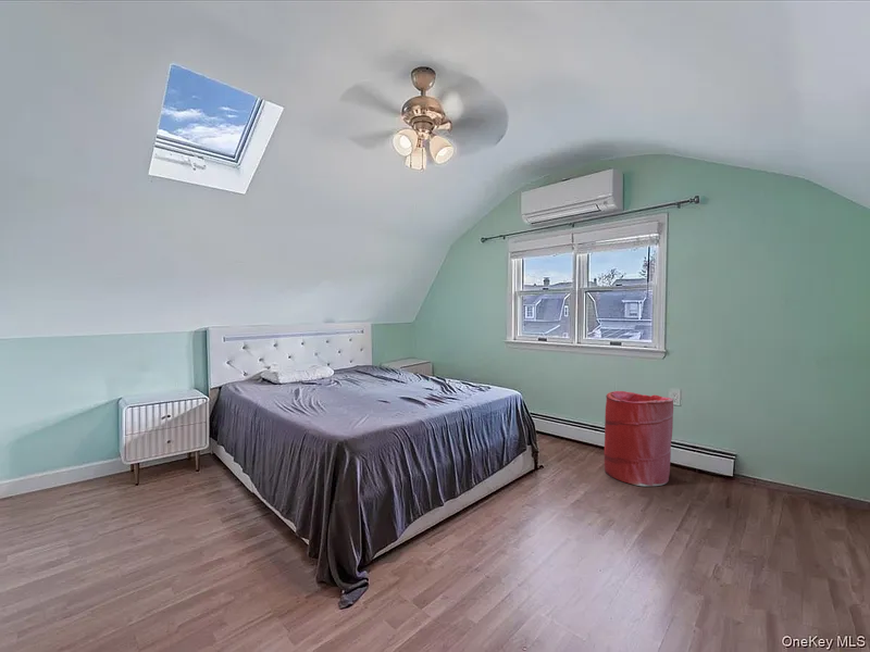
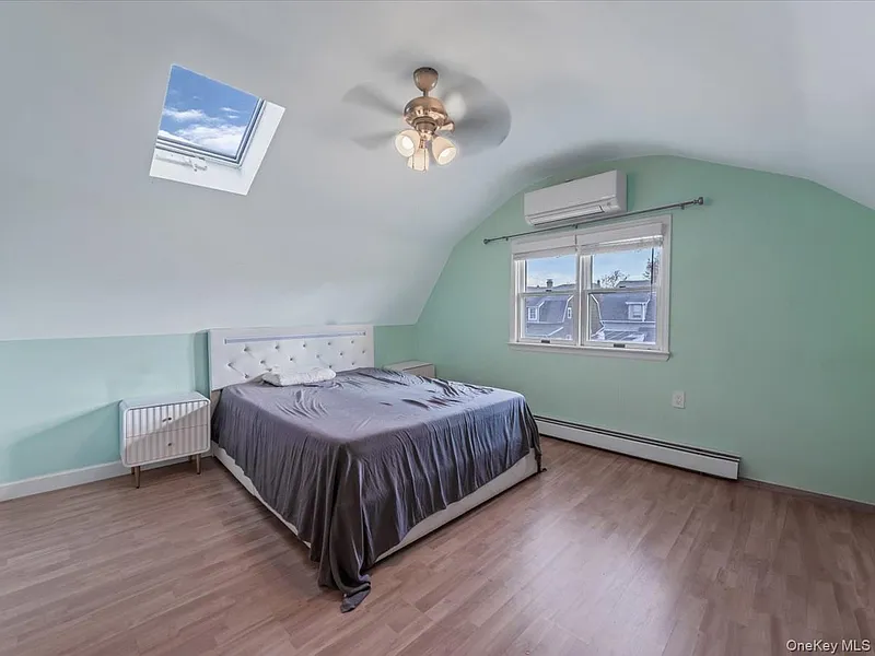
- laundry hamper (637, 434)
